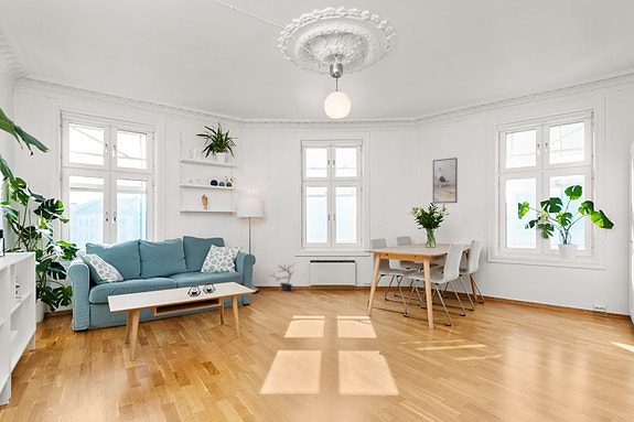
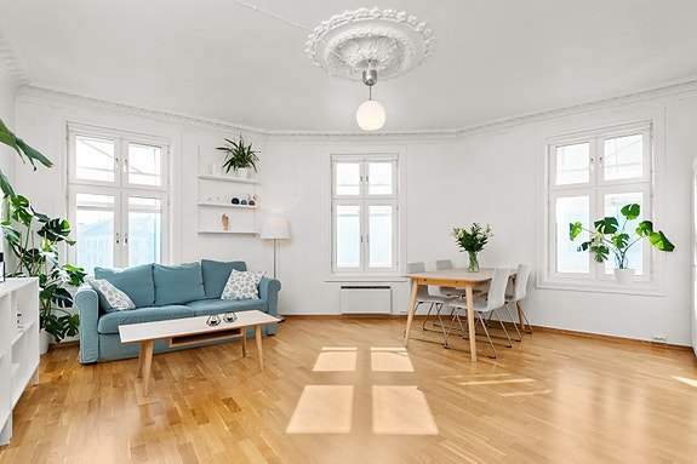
- potted plant (282, 277)
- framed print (444, 181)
